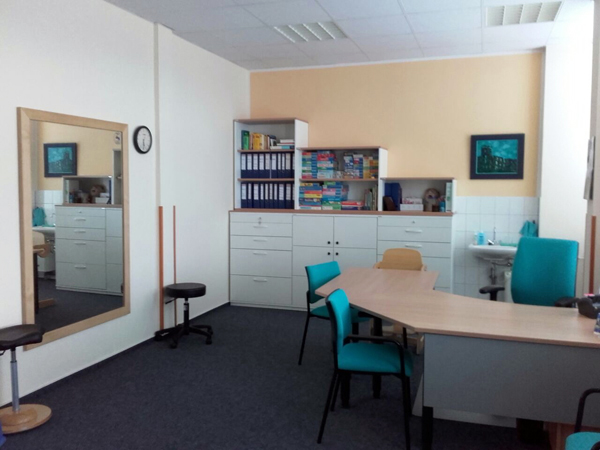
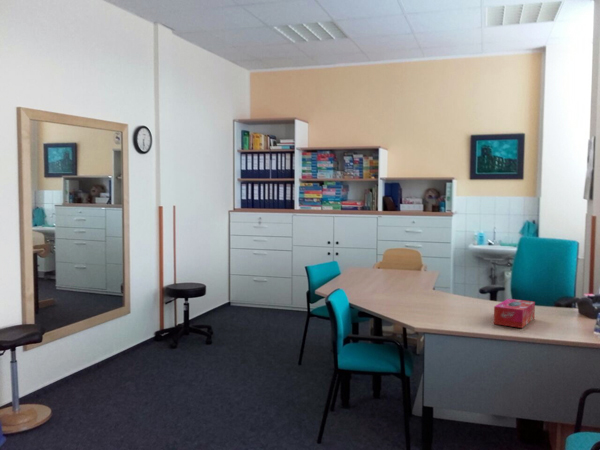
+ tissue box (514, 312)
